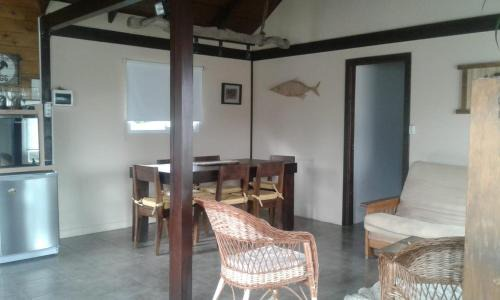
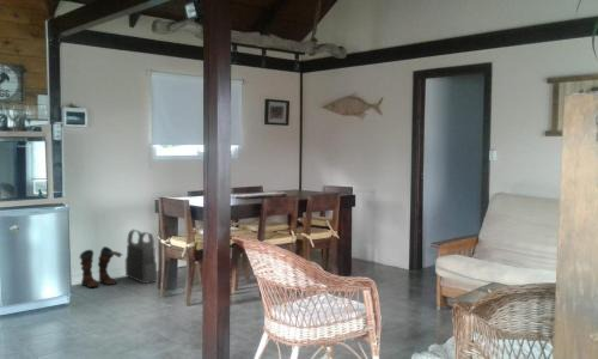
+ boots (102, 266)
+ body armor vest (140, 255)
